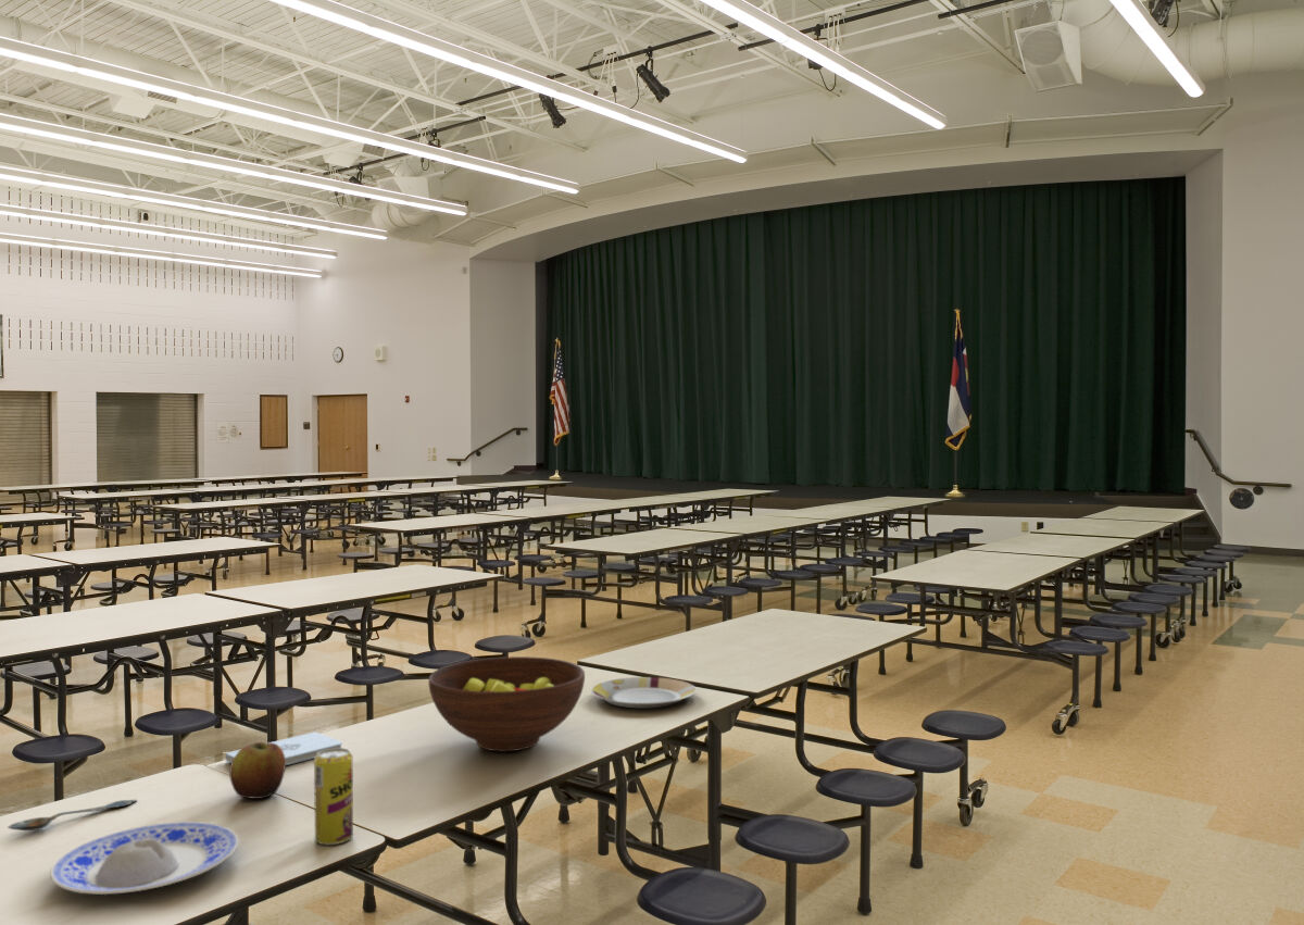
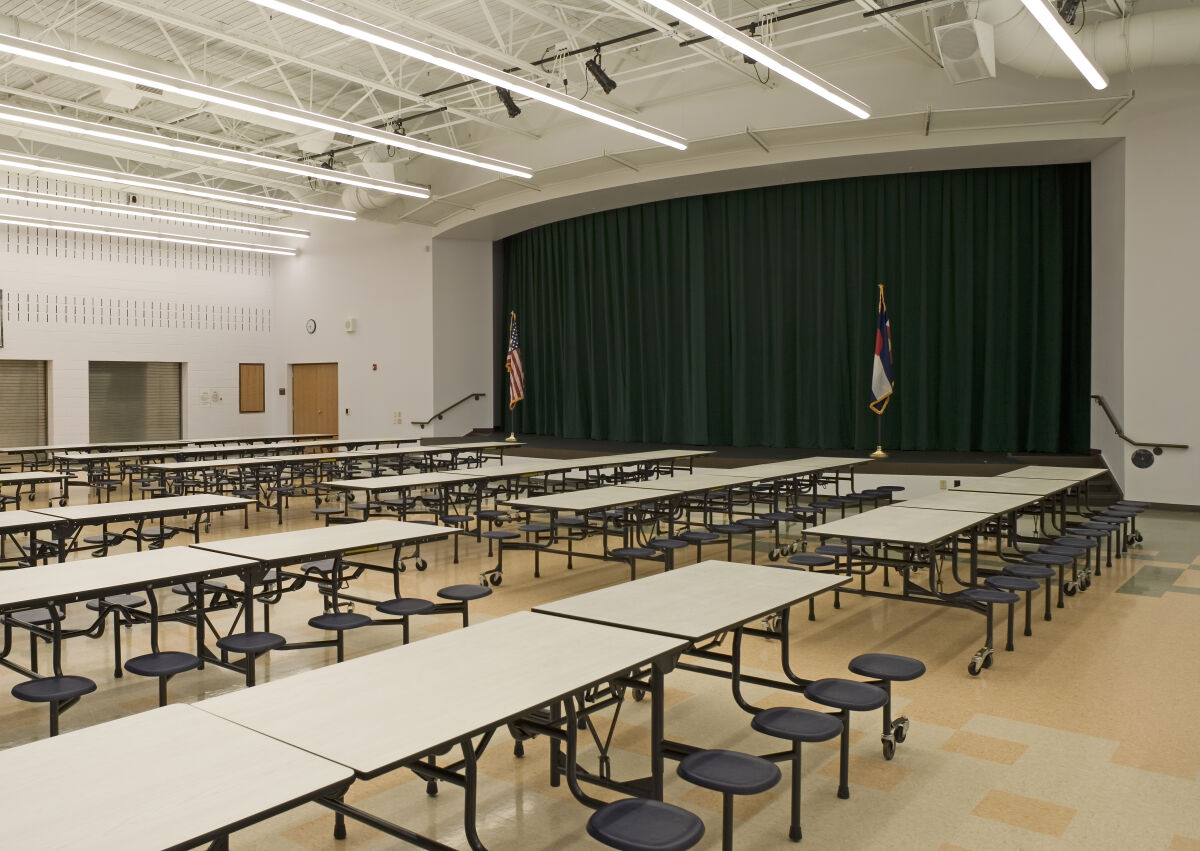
- notepad (286, 751)
- plate (148, 853)
- plate (643, 693)
- spoon (75, 812)
- fruit bowl (507, 709)
- apple (258, 770)
- beverage can (334, 795)
